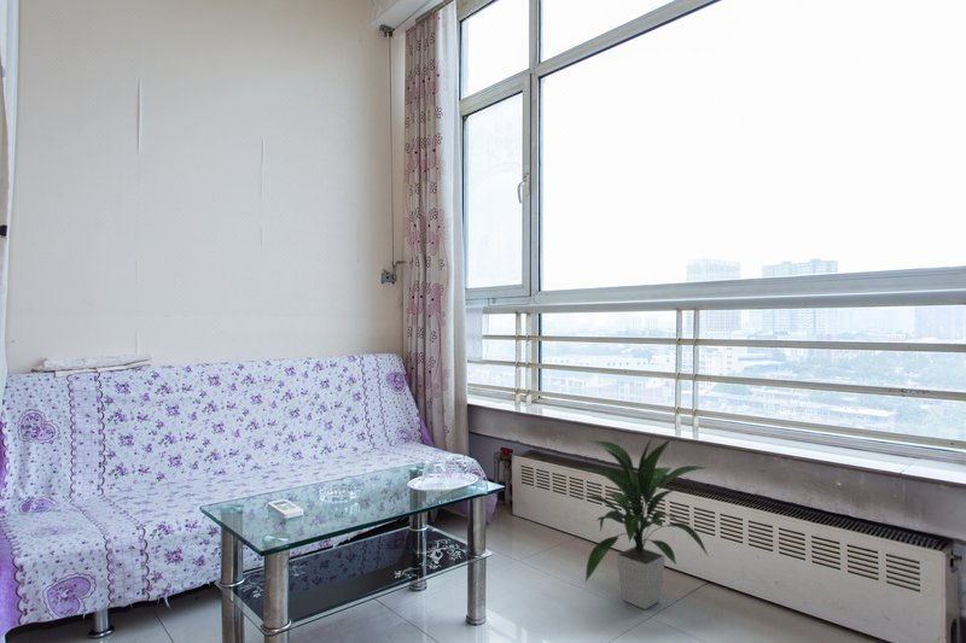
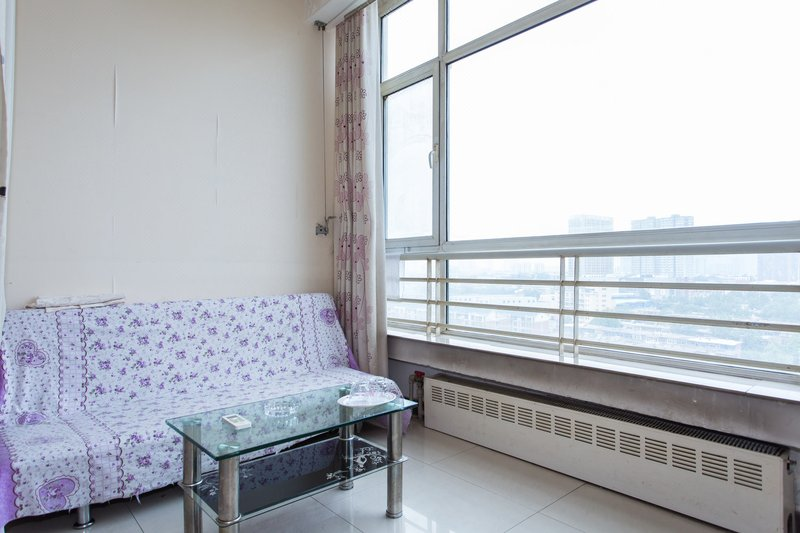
- indoor plant (634, 515)
